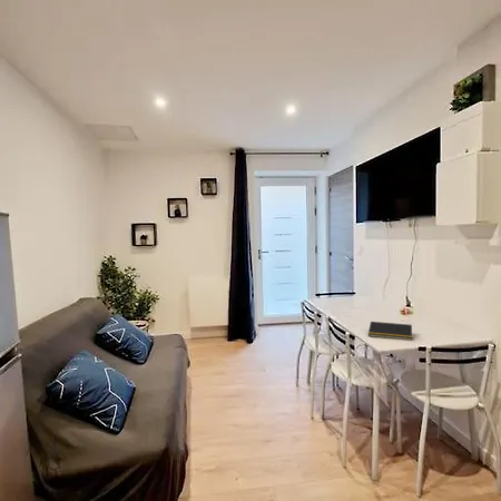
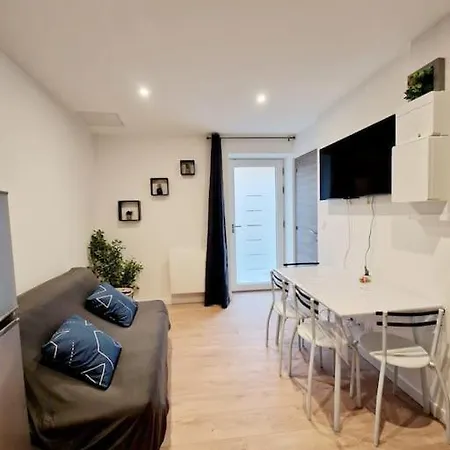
- notepad (390, 330)
